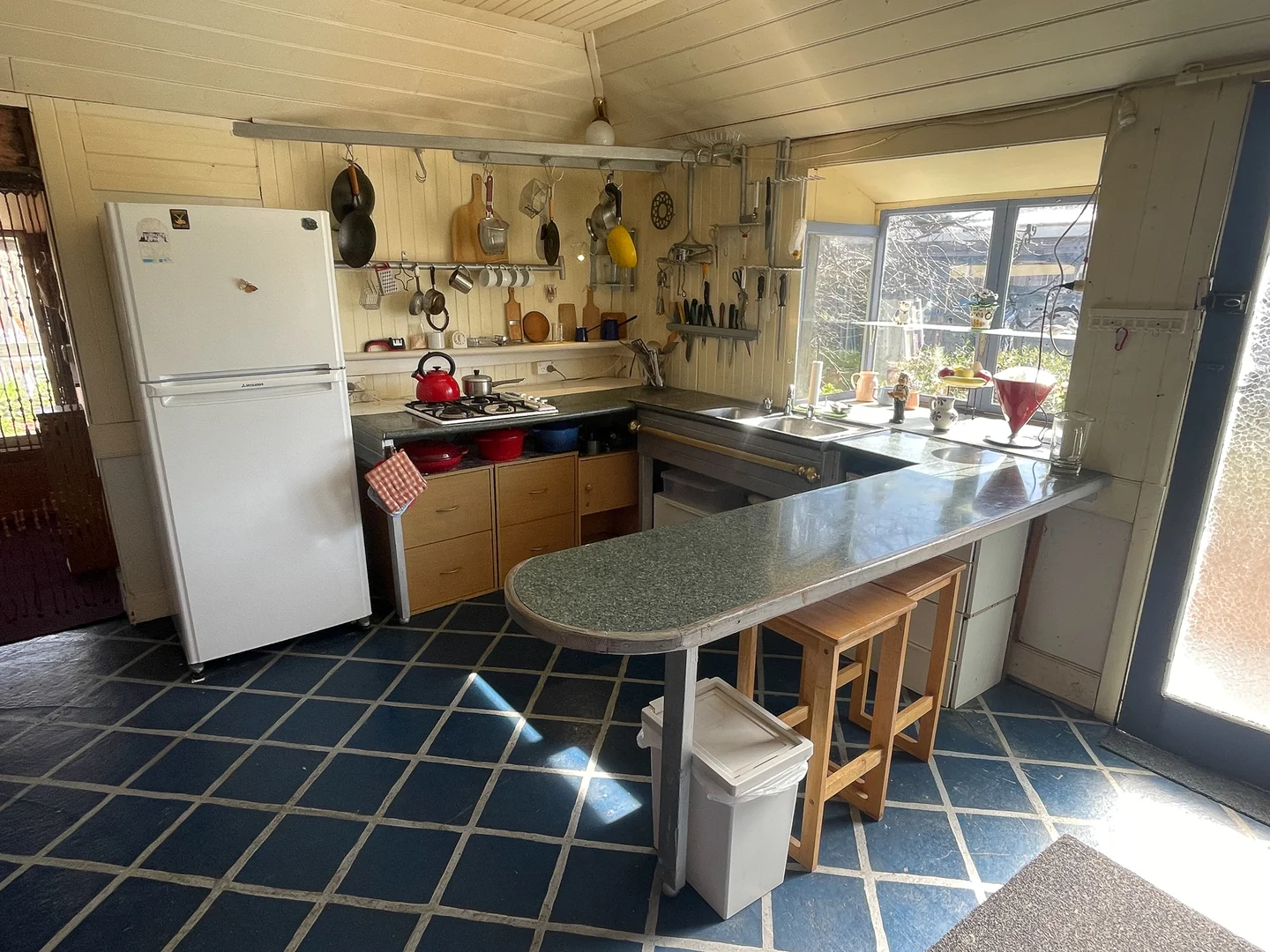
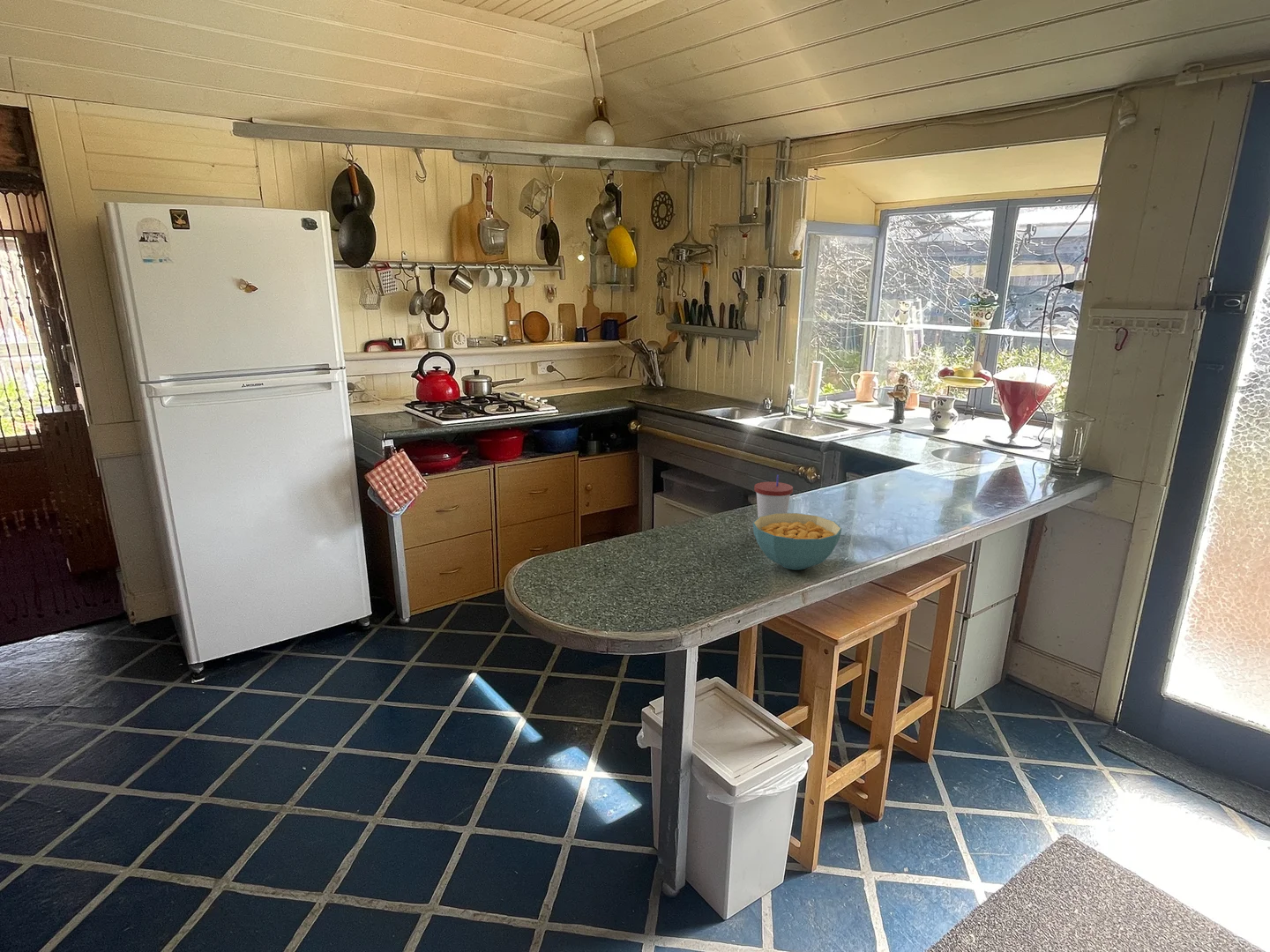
+ cereal bowl (795, 545)
+ cup (773, 502)
